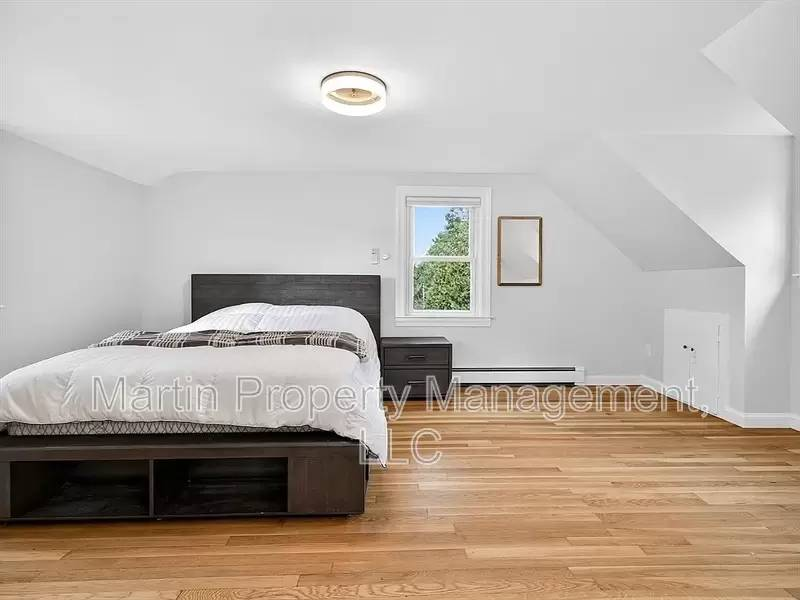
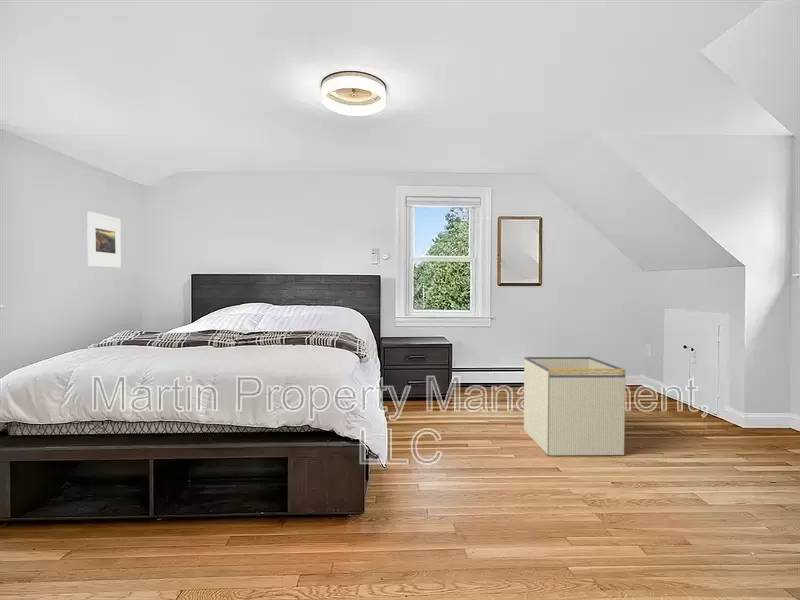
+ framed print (105, 241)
+ storage bin (570, 401)
